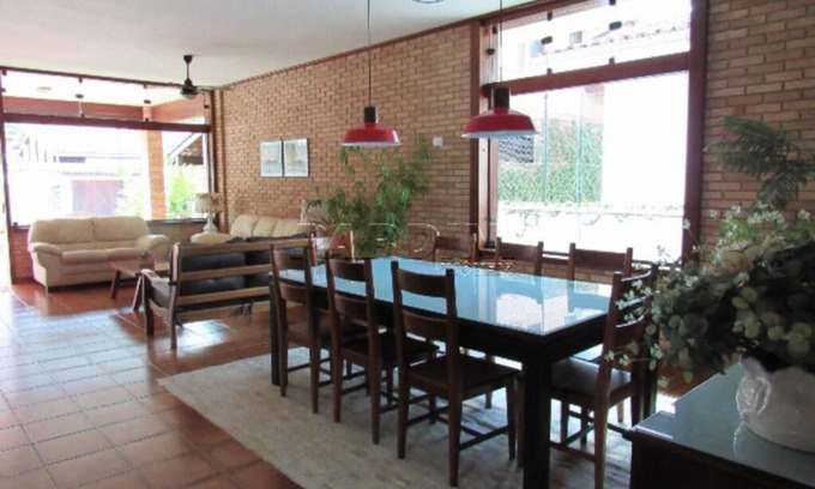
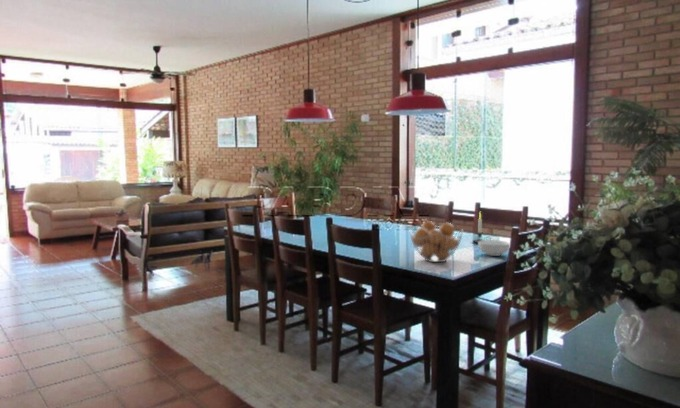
+ candle (481, 226)
+ fruit basket (435, 241)
+ cereal bowl (493, 248)
